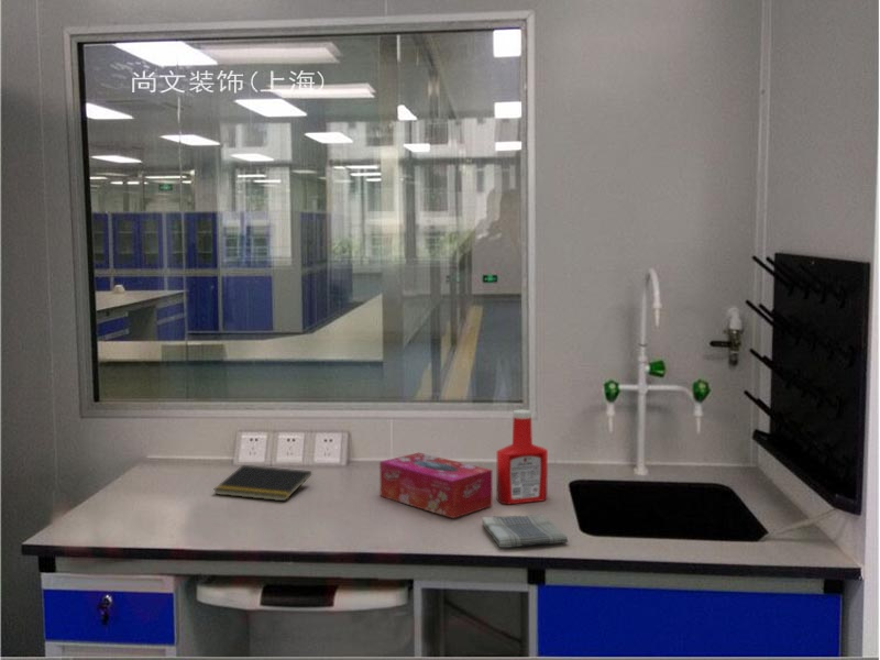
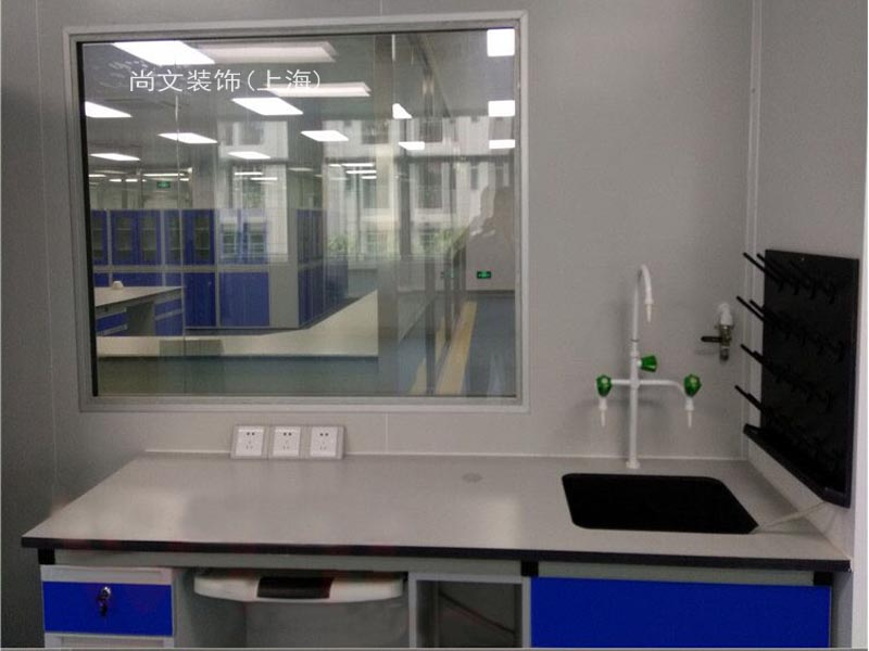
- soap bottle (521, 455)
- tissue box (435, 483)
- dish towel (522, 528)
- notepad (263, 482)
